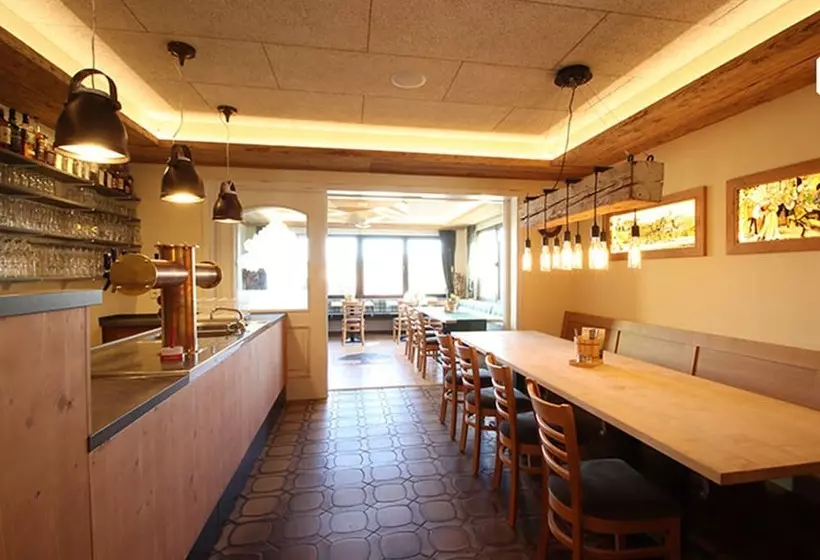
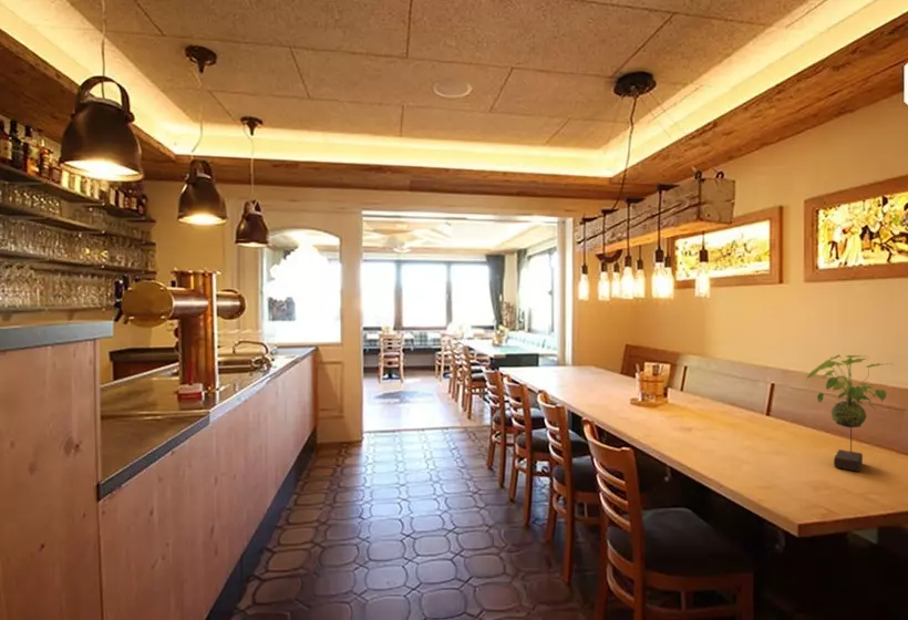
+ plant (848, 404)
